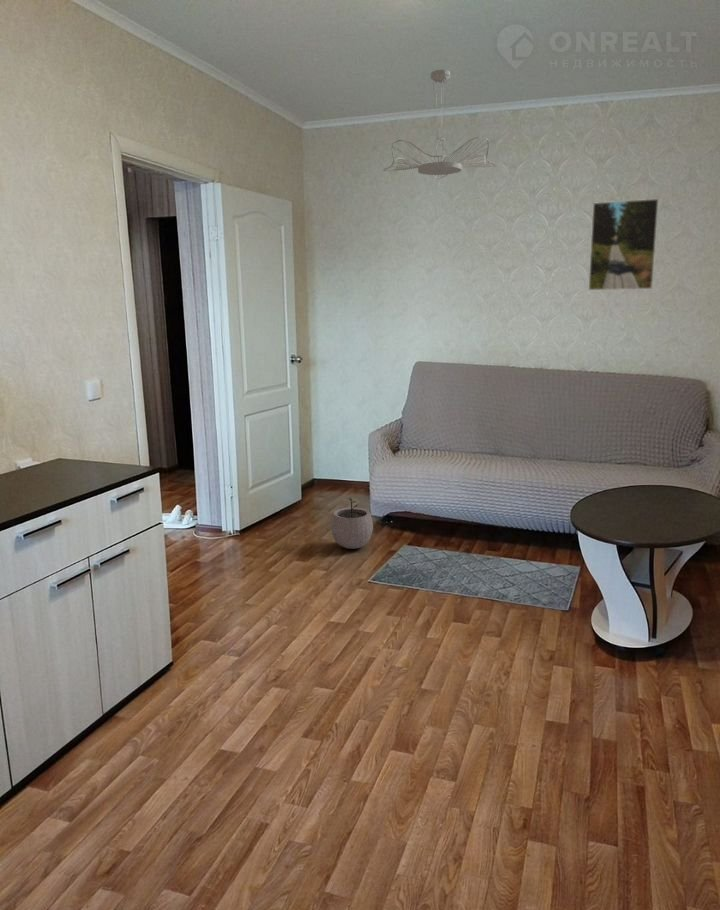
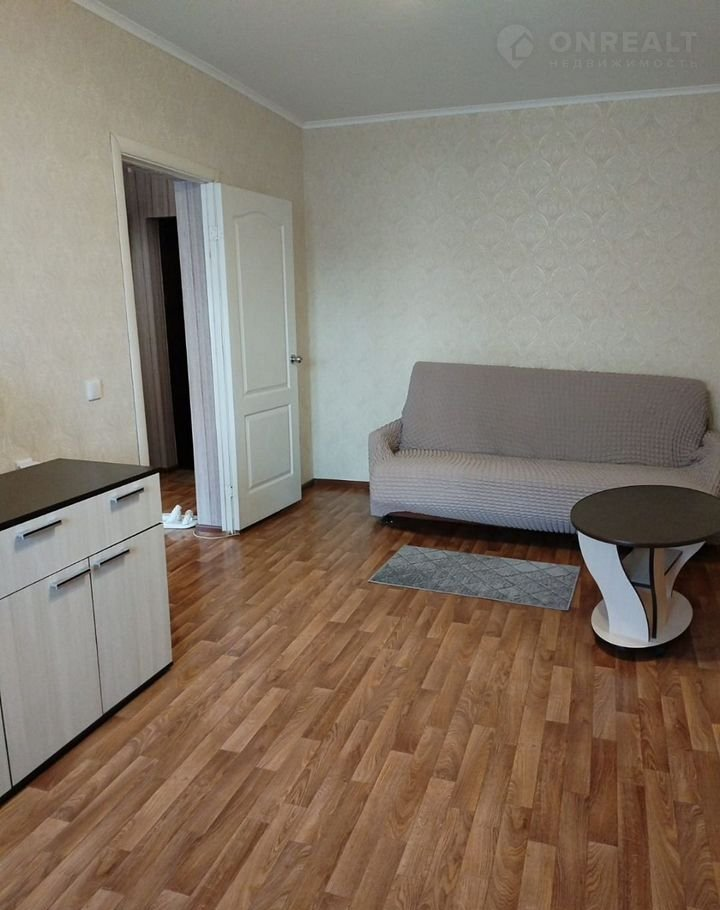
- plant pot (351, 522)
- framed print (622, 245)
- ceiling light fixture (437, 123)
